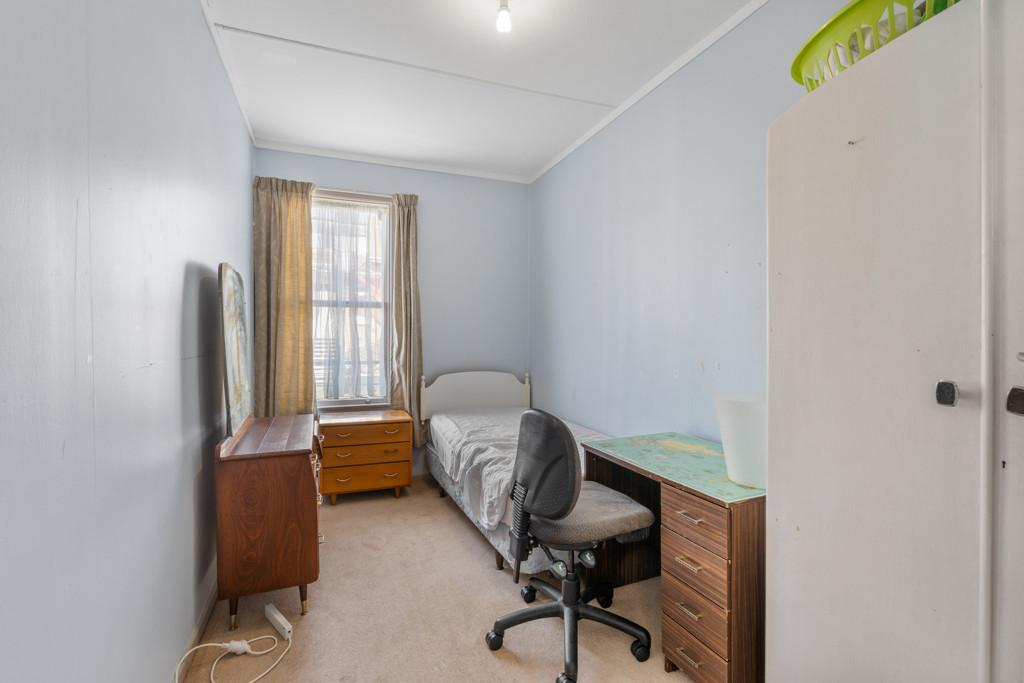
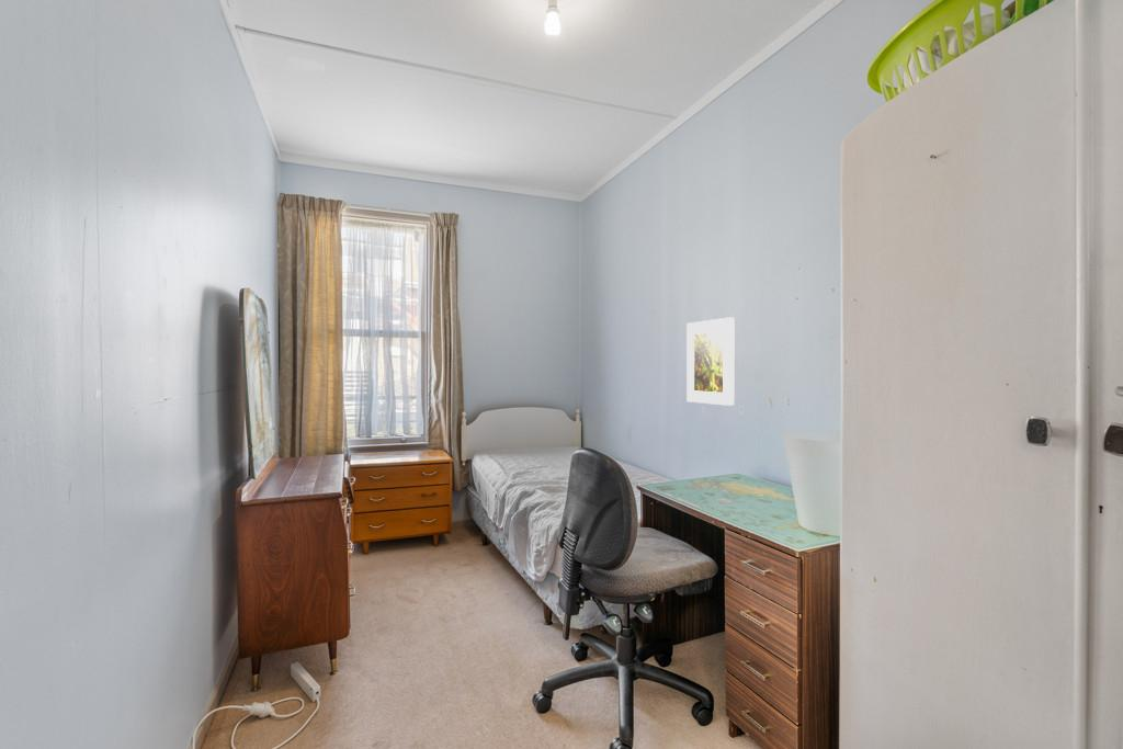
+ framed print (708, 362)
